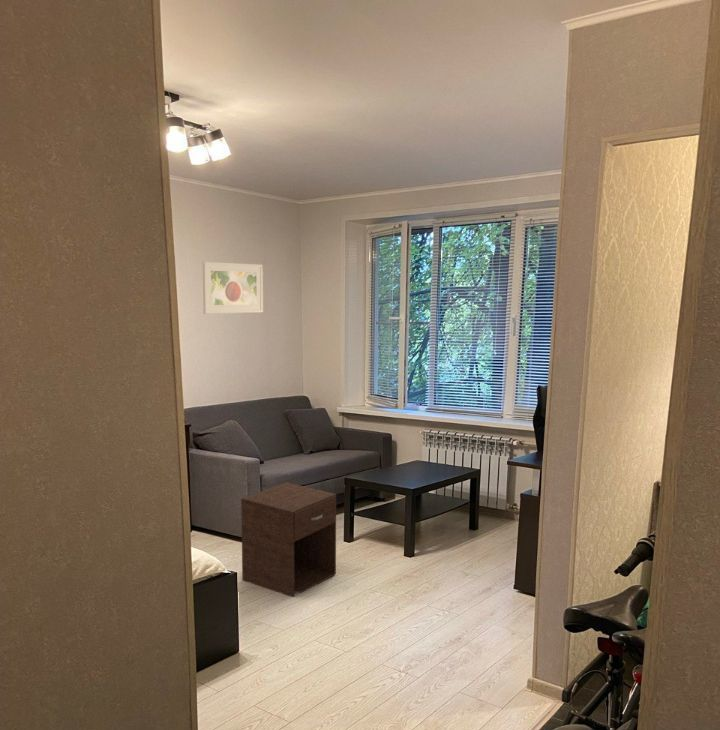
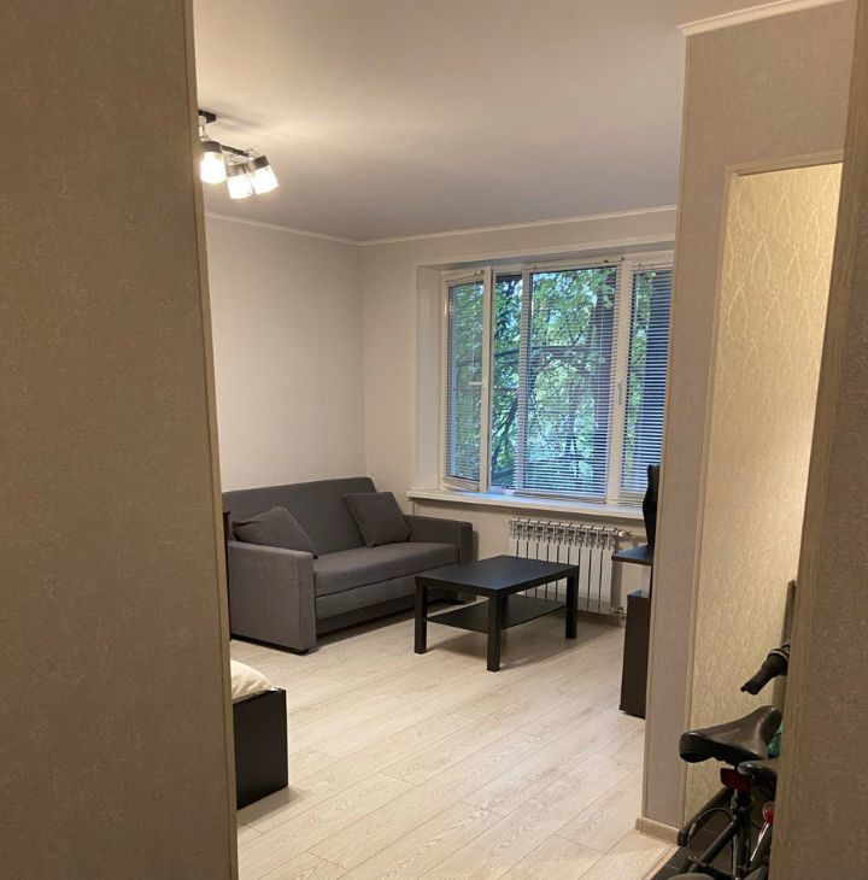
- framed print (234, 288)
- nightstand (291, 537)
